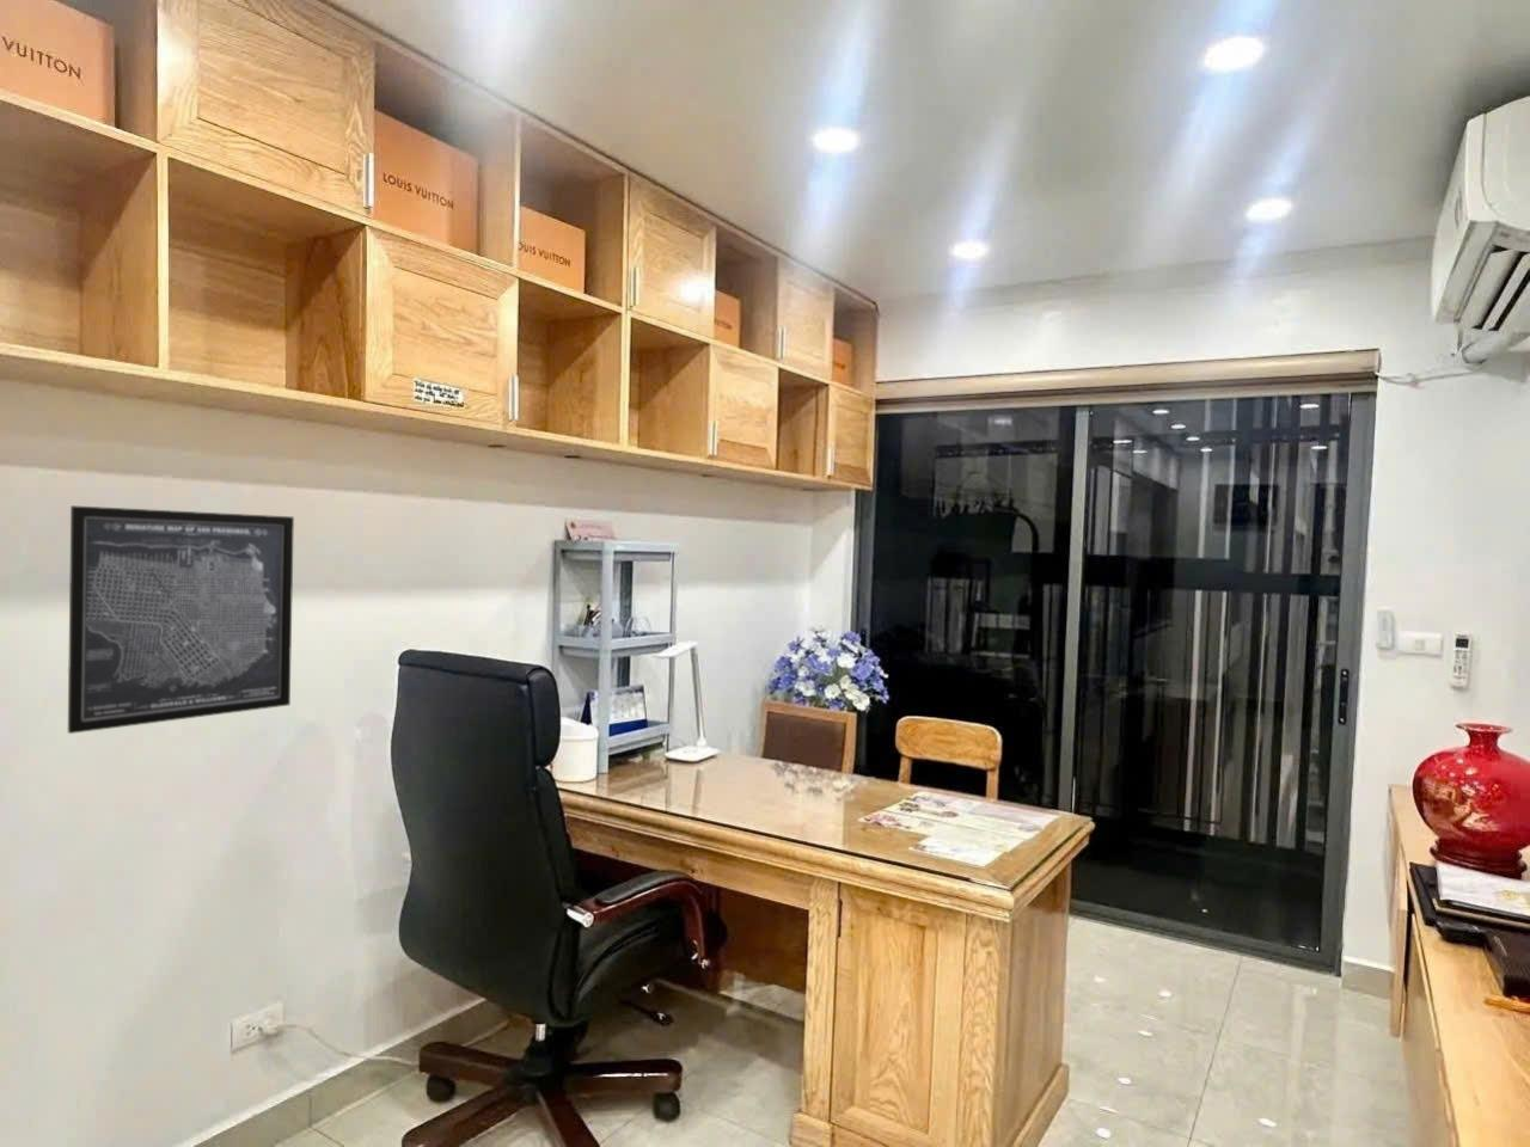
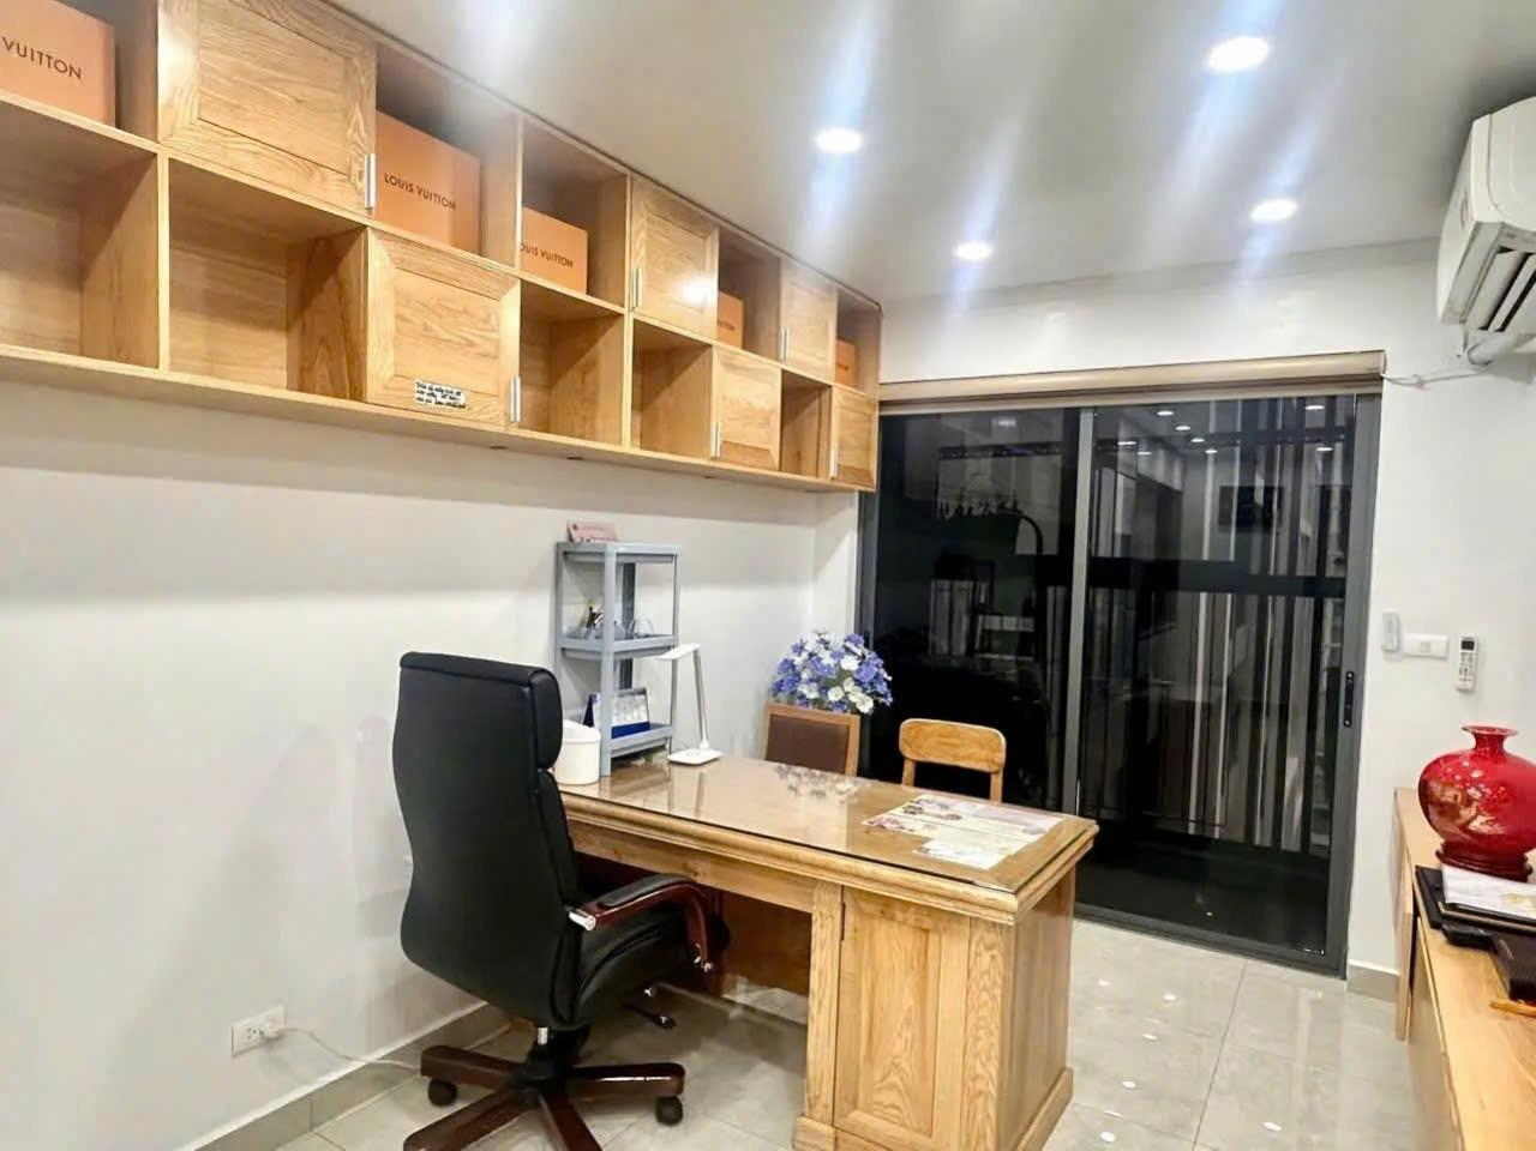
- wall art (190, 614)
